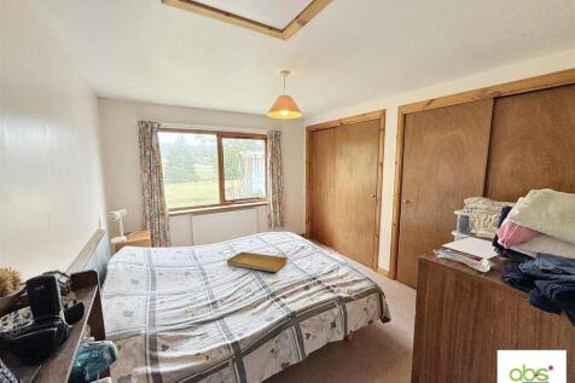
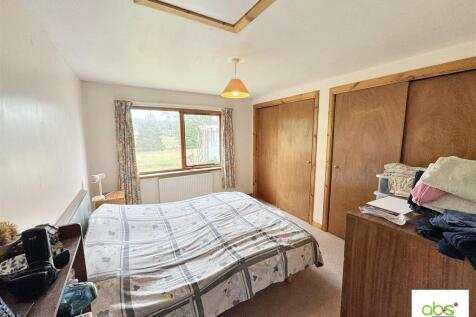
- tray (256, 261)
